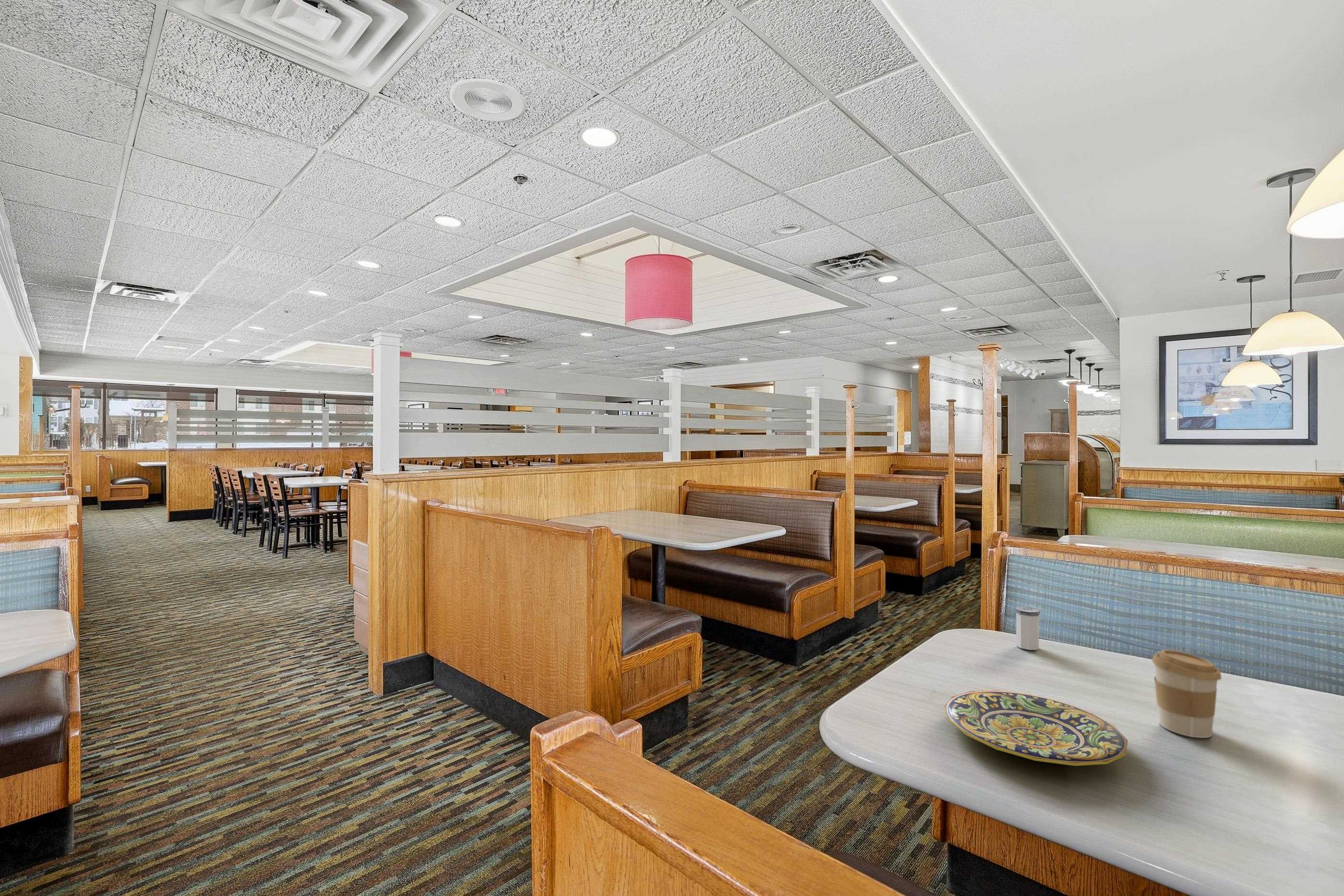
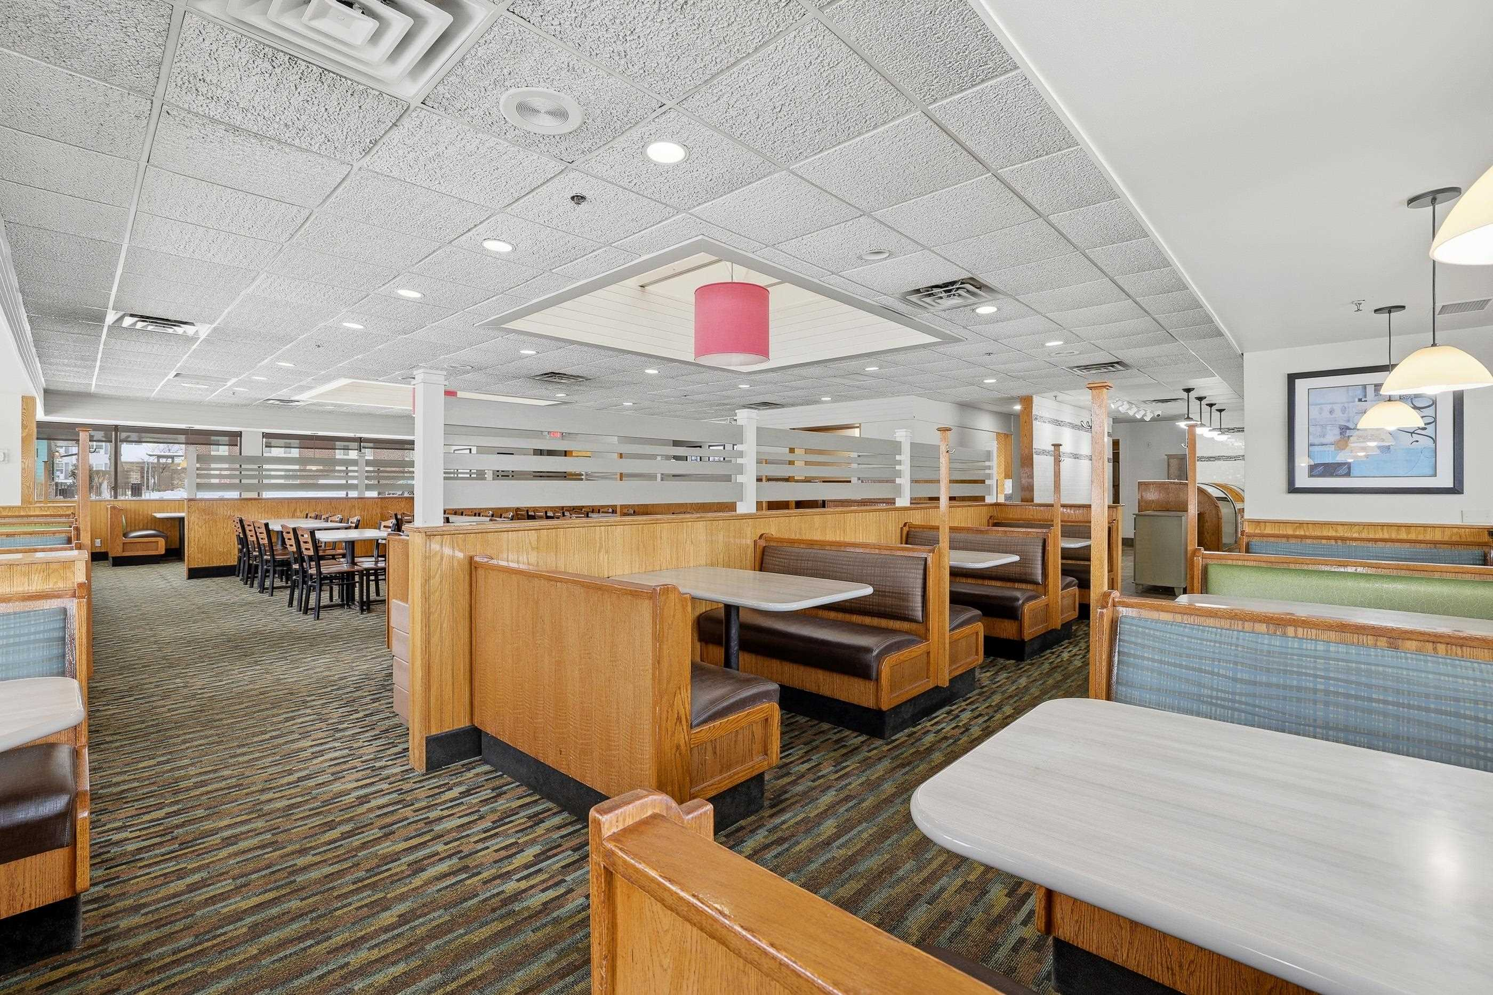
- coffee cup (1185, 692)
- plate (1030, 730)
- salt shaker (1027, 628)
